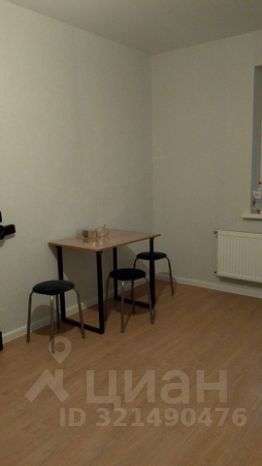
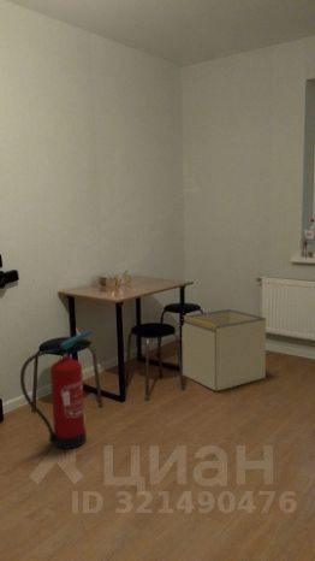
+ storage bin (222, 346)
+ fire extinguisher (59, 390)
